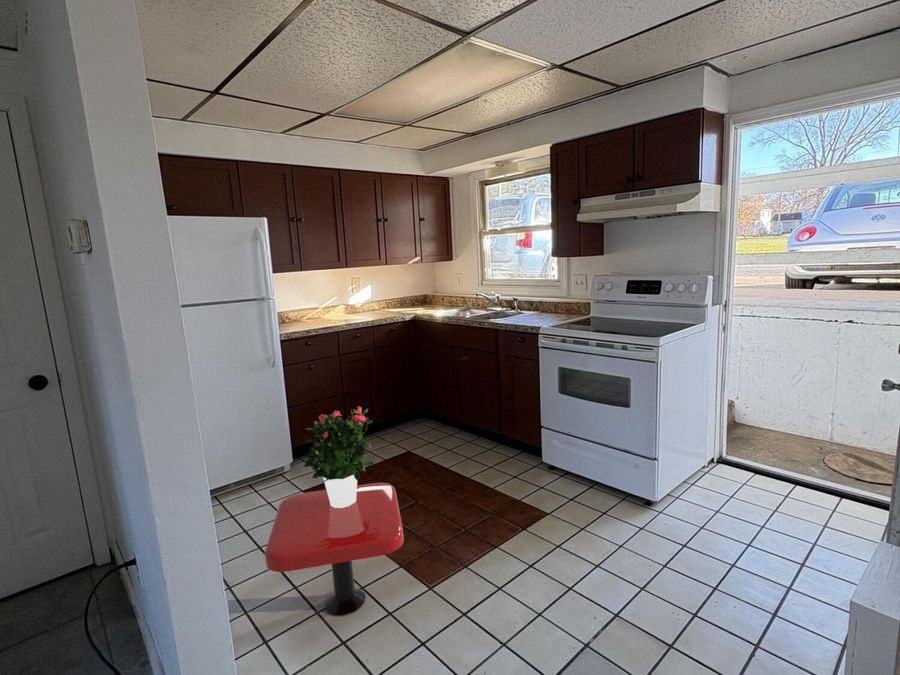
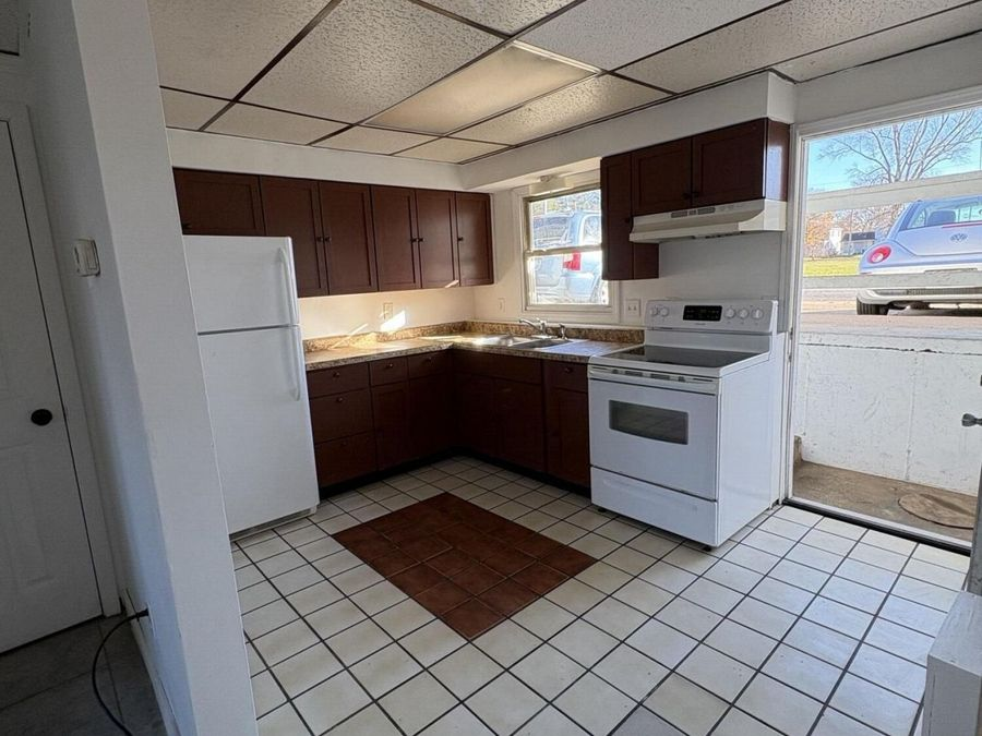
- potted flower (341, 455)
- pedestal table (341, 558)
